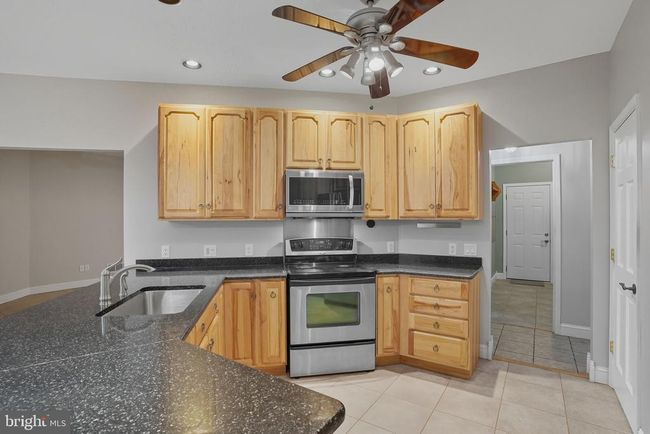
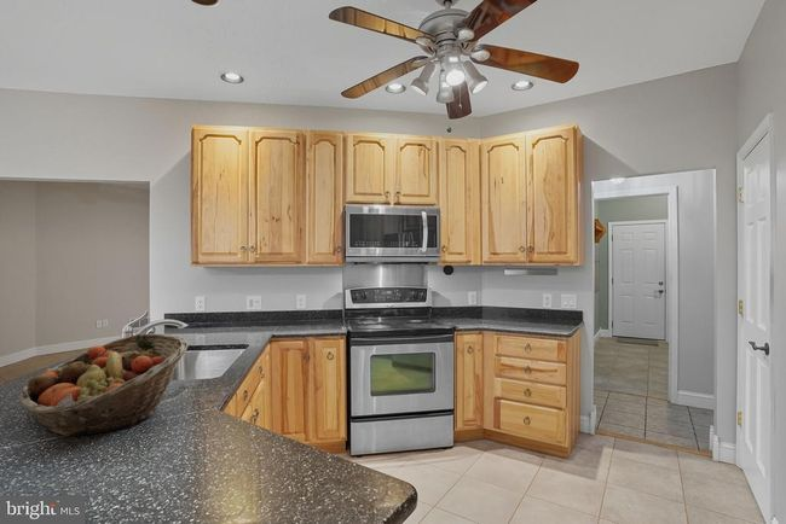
+ fruit basket (110, 378)
